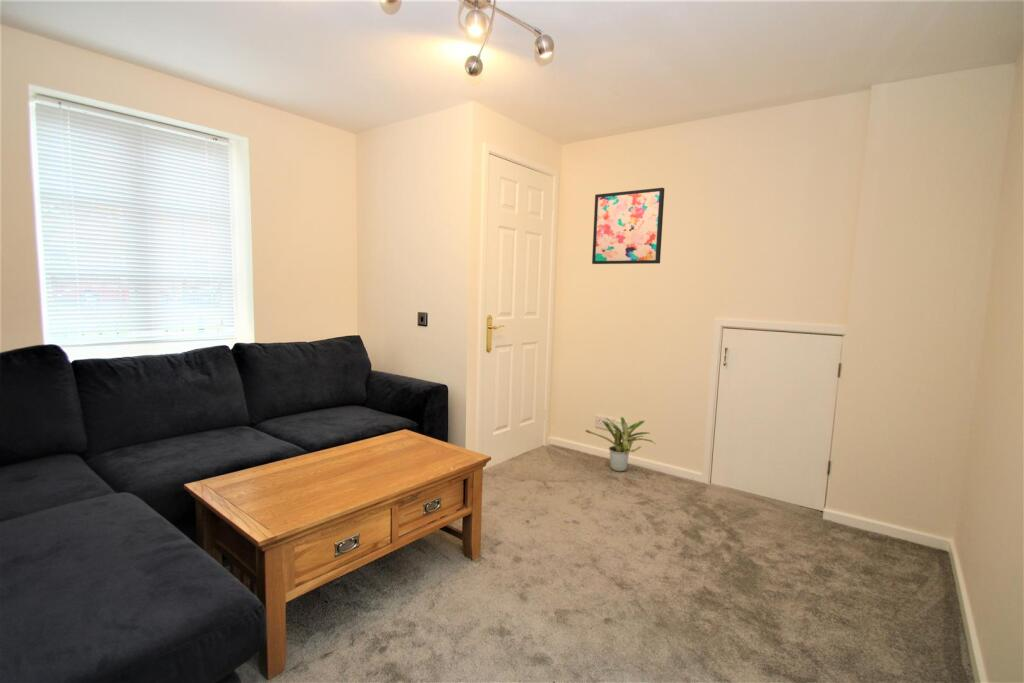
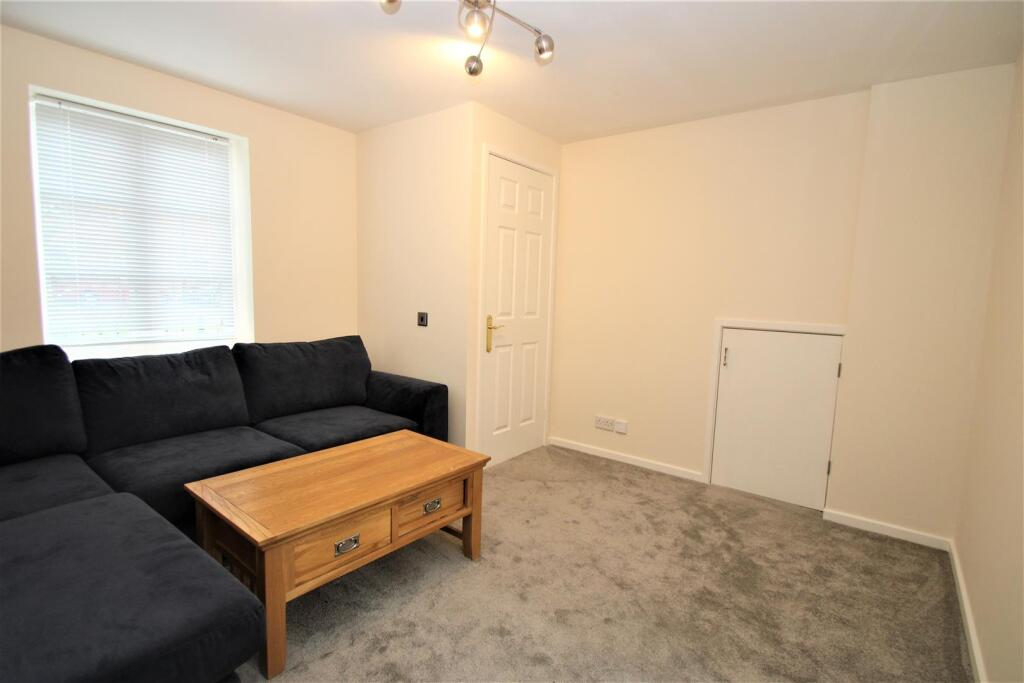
- wall art (626, 227)
- potted plant (622, 443)
